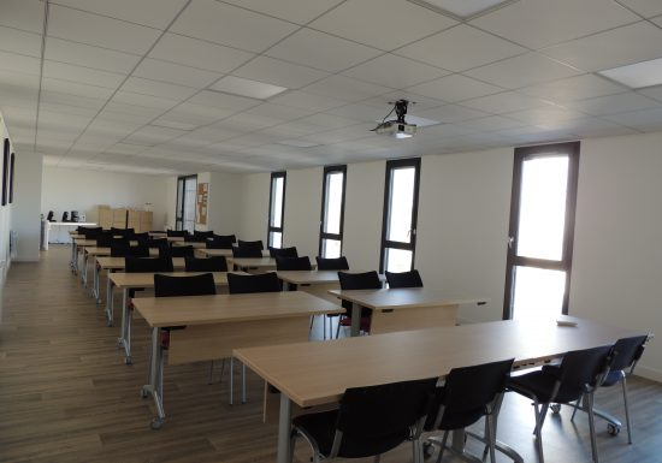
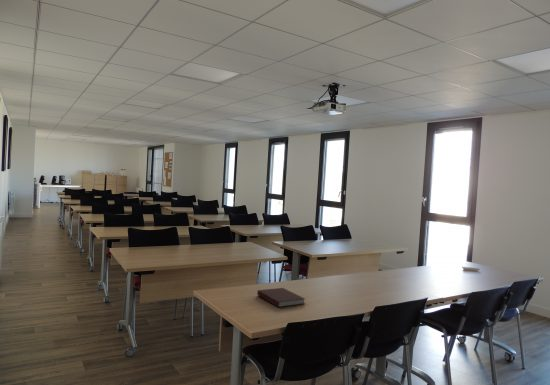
+ notebook (280, 296)
